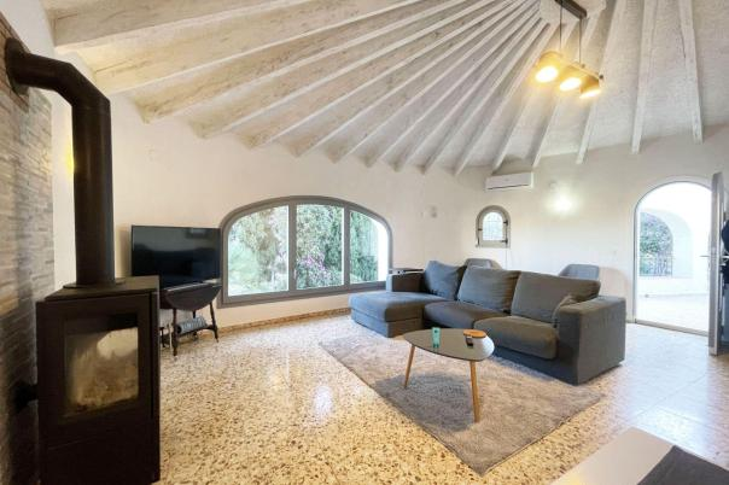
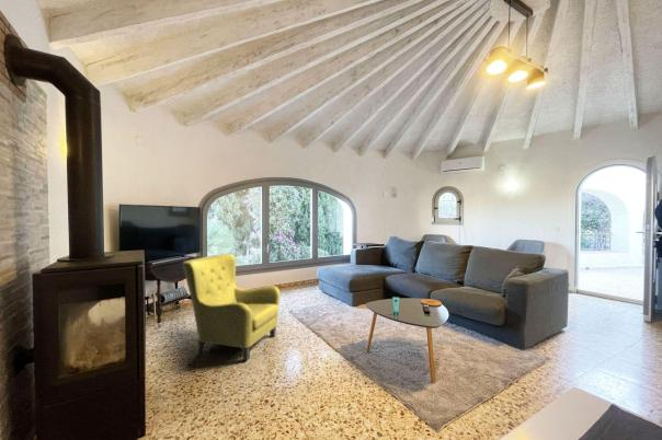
+ armchair (231, 301)
